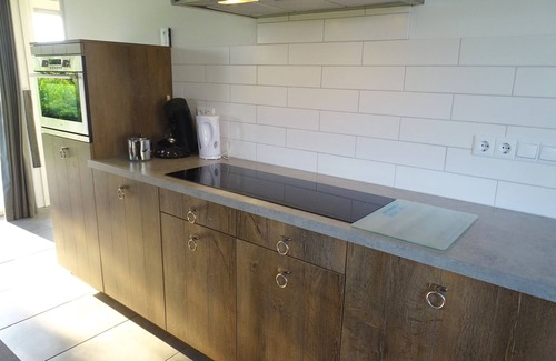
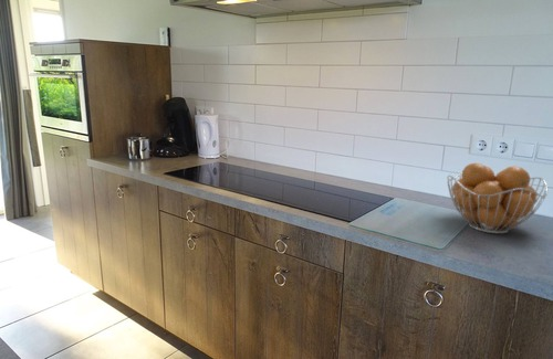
+ fruit basket (492, 196)
